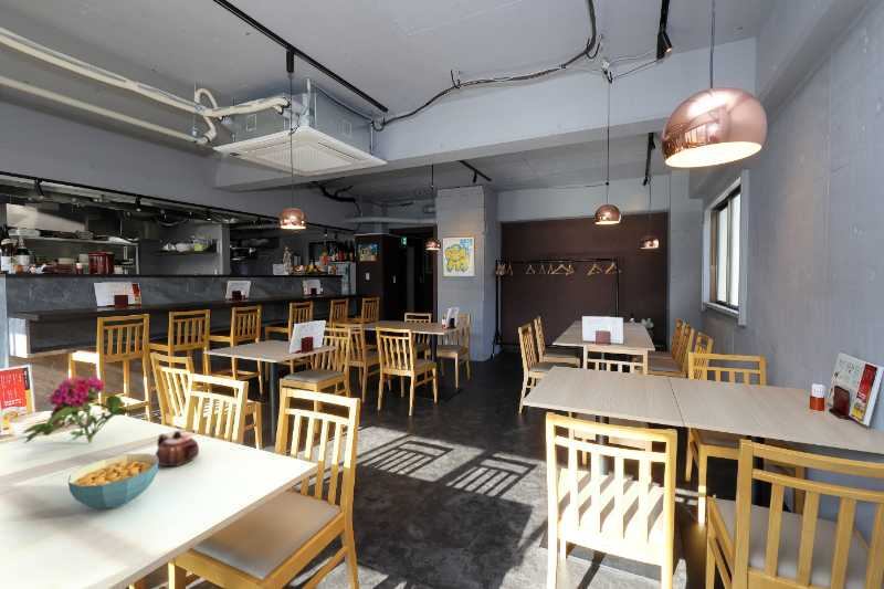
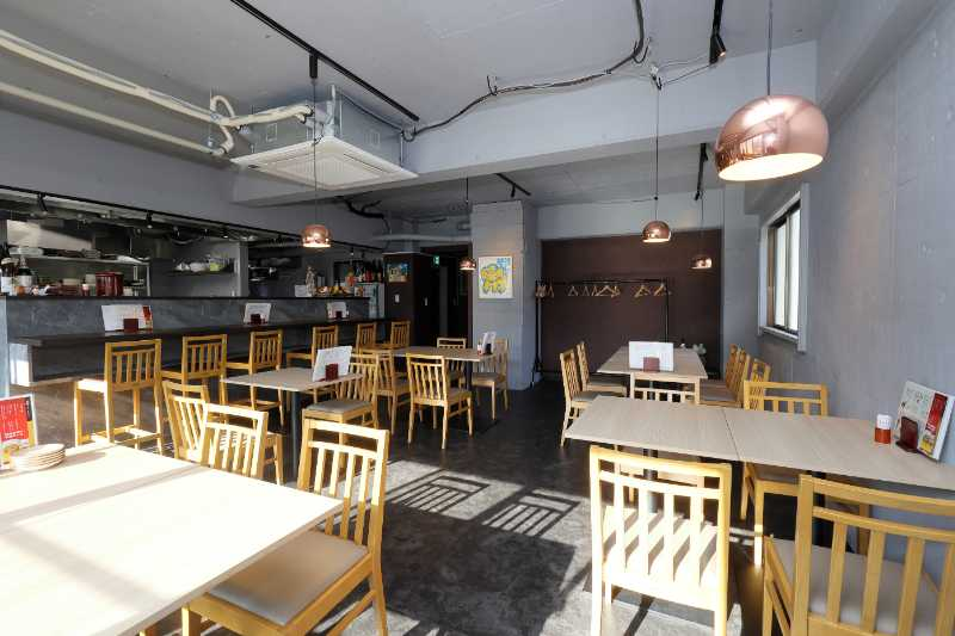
- cereal bowl (116, 485)
- flower (83, 411)
- teapot (177, 445)
